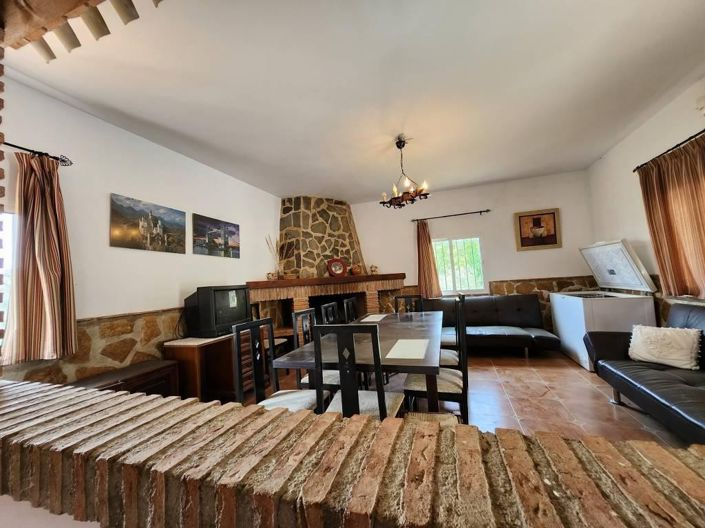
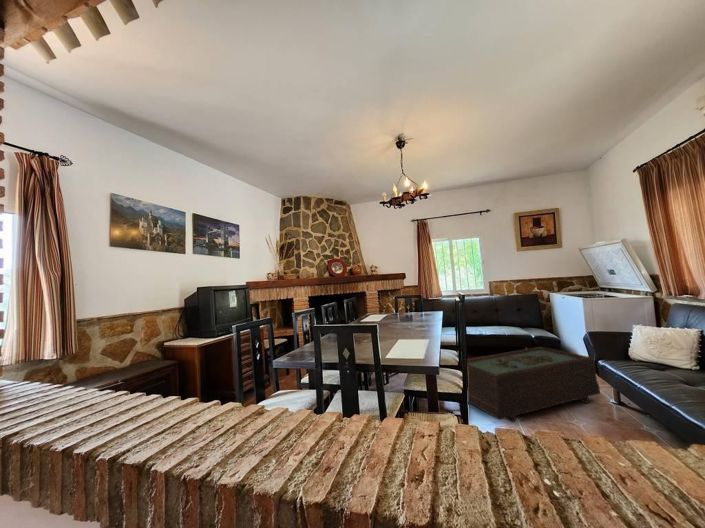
+ coffee table (522, 379)
